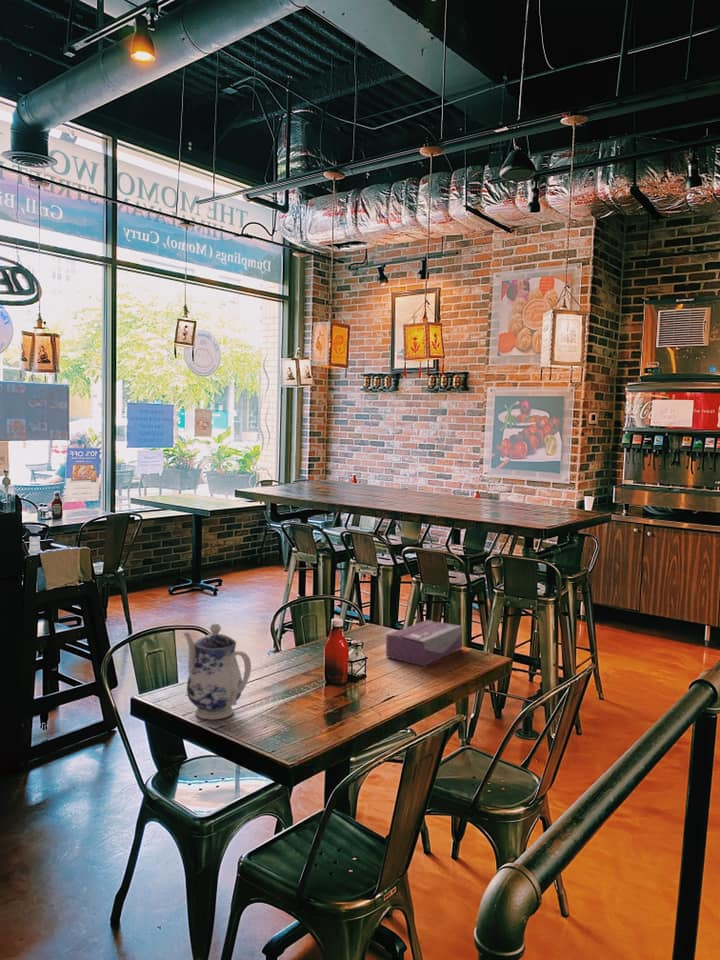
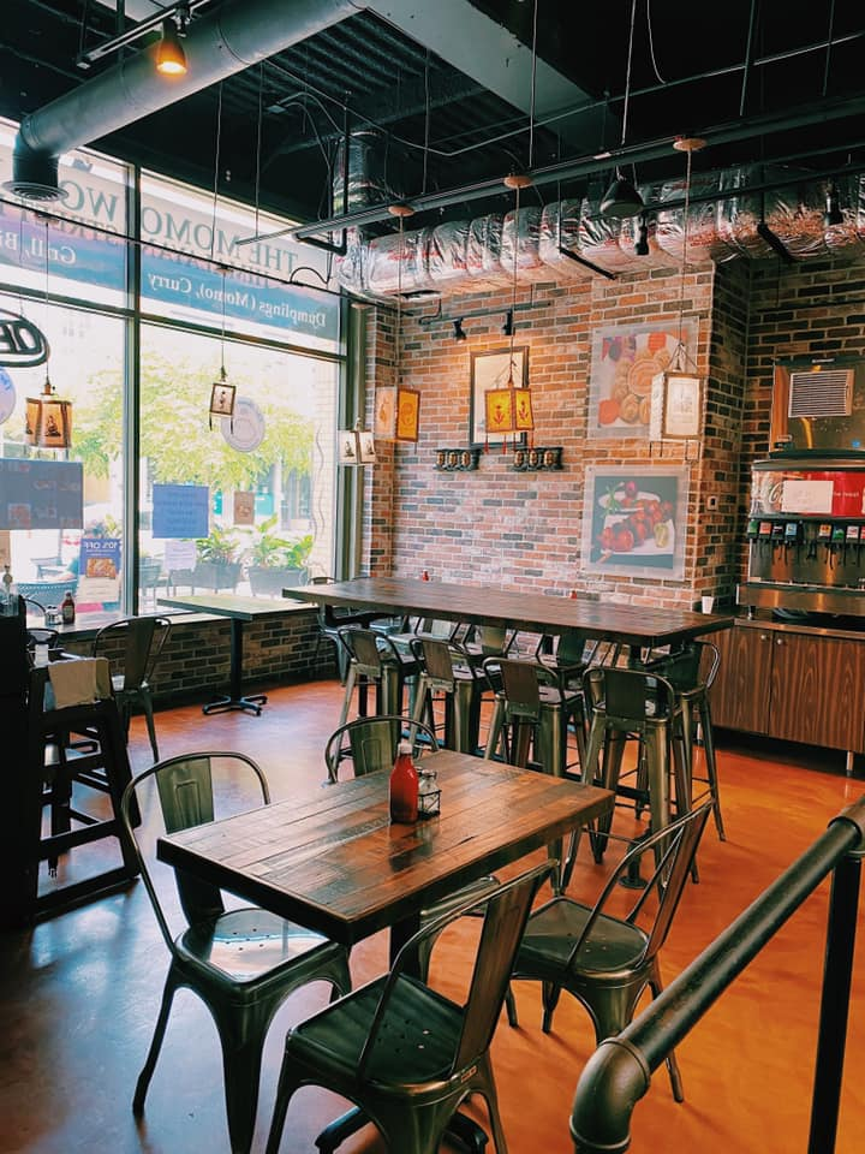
- tissue box (424, 641)
- teapot (214, 668)
